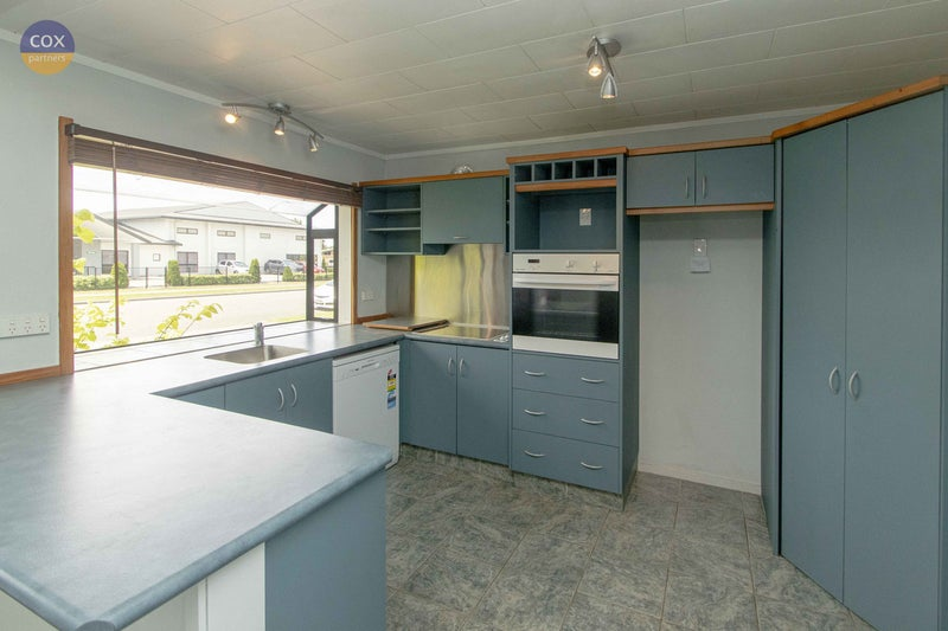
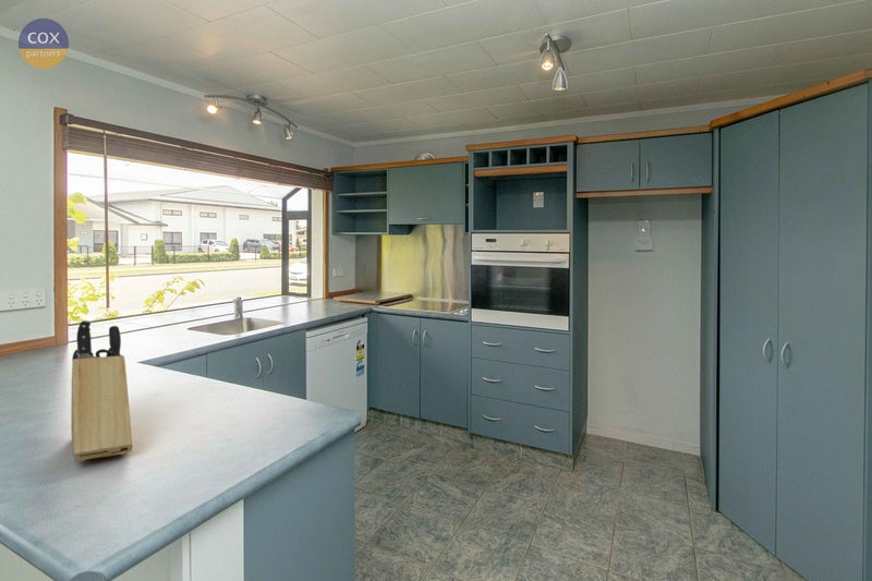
+ knife block (98, 382)
